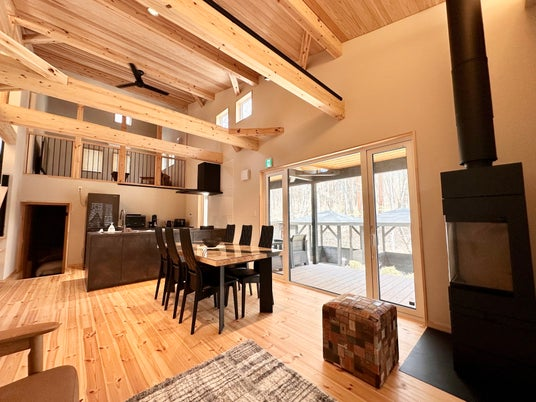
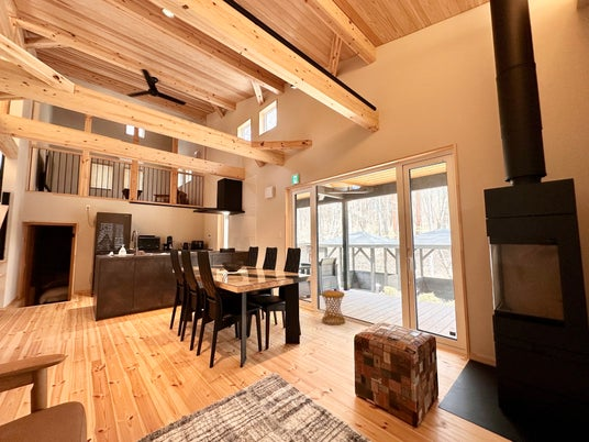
+ side table (333, 307)
